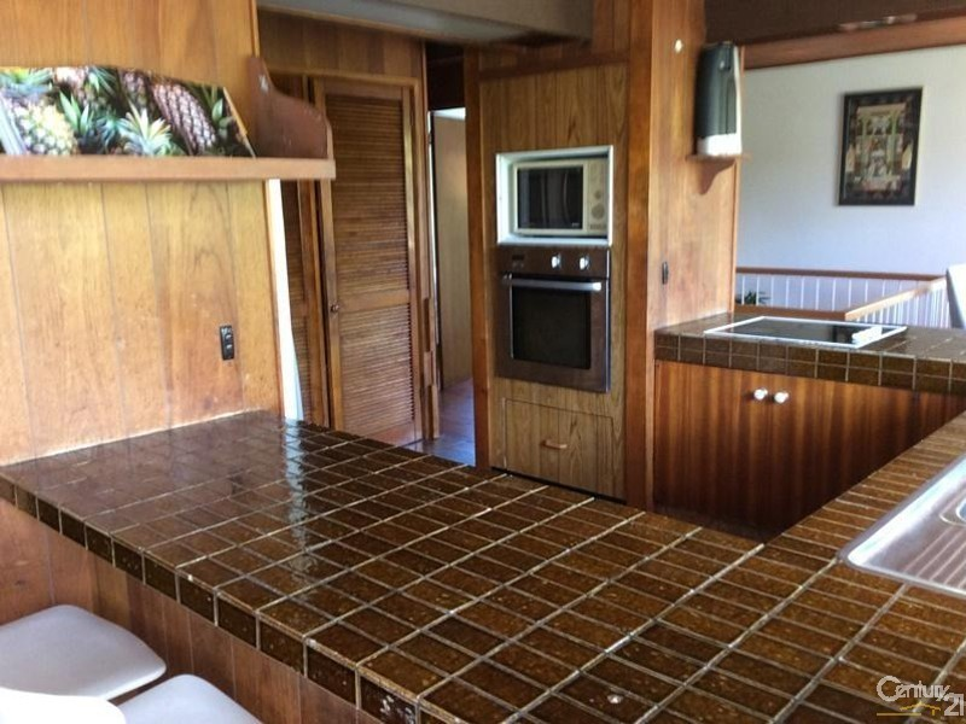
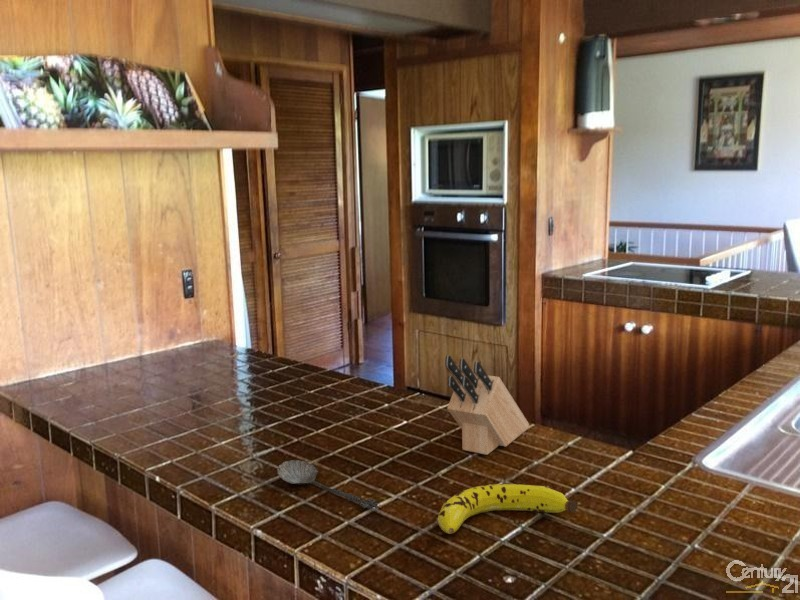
+ knife block (486, 395)
+ spoon (327, 487)
+ fruit (507, 509)
